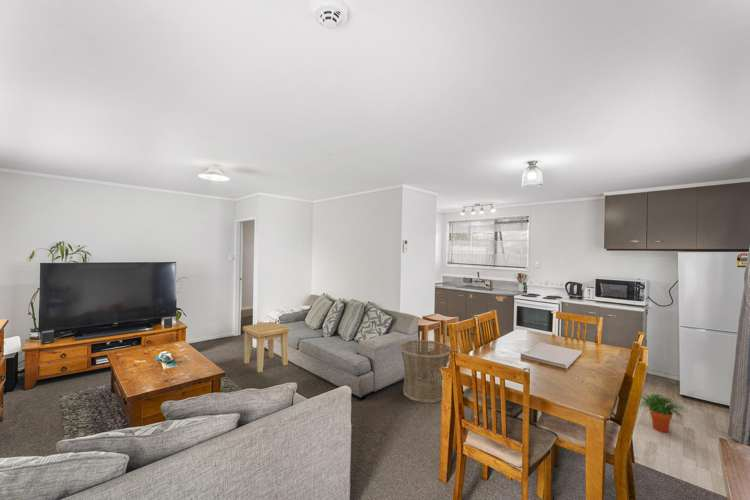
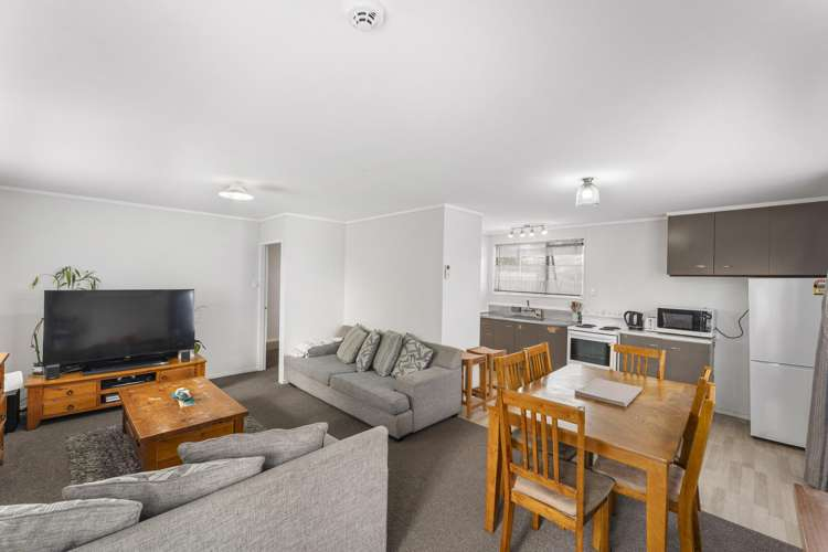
- potted plant (660, 412)
- side table (263, 345)
- basket (424, 369)
